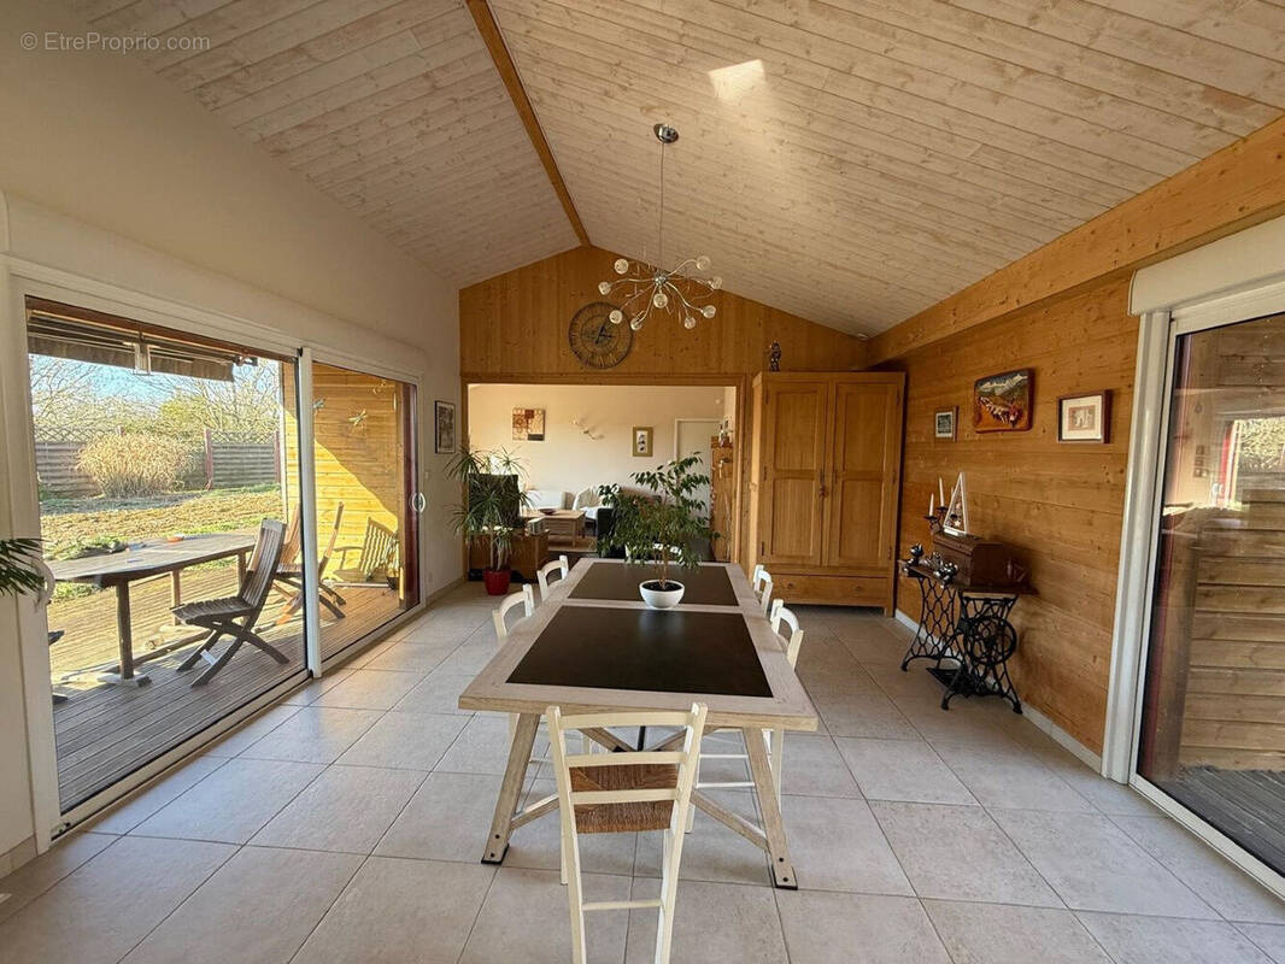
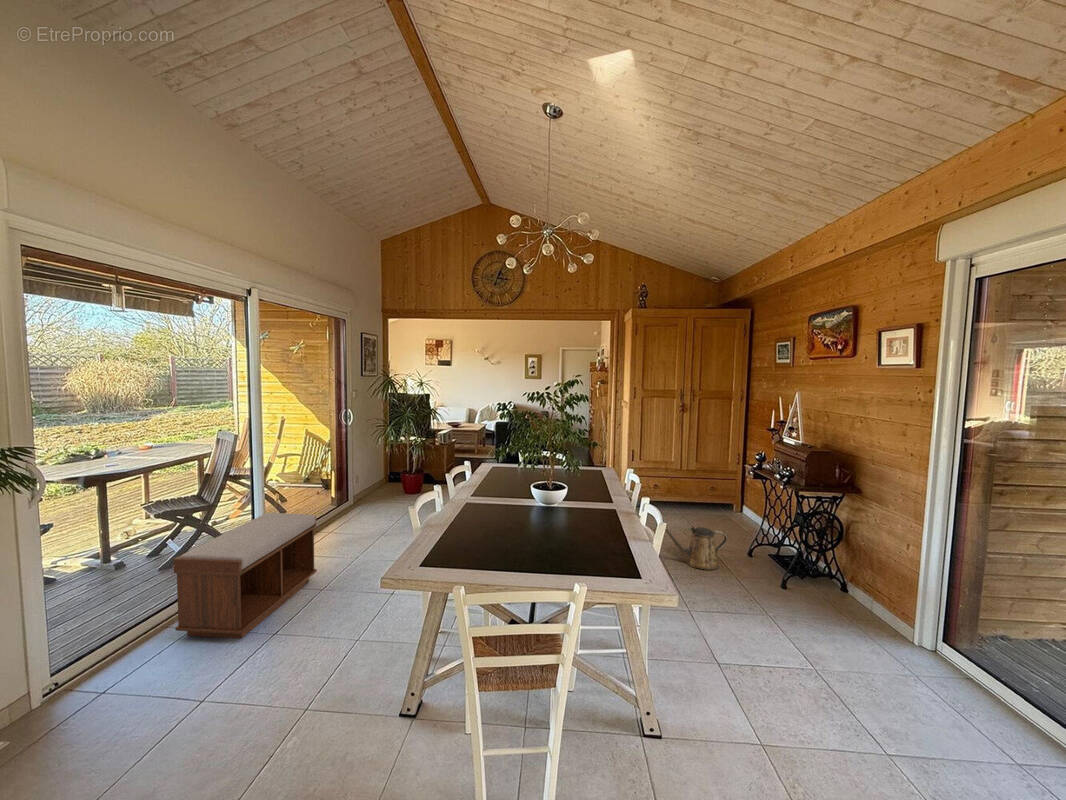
+ watering can (692, 543)
+ bench (255, 568)
